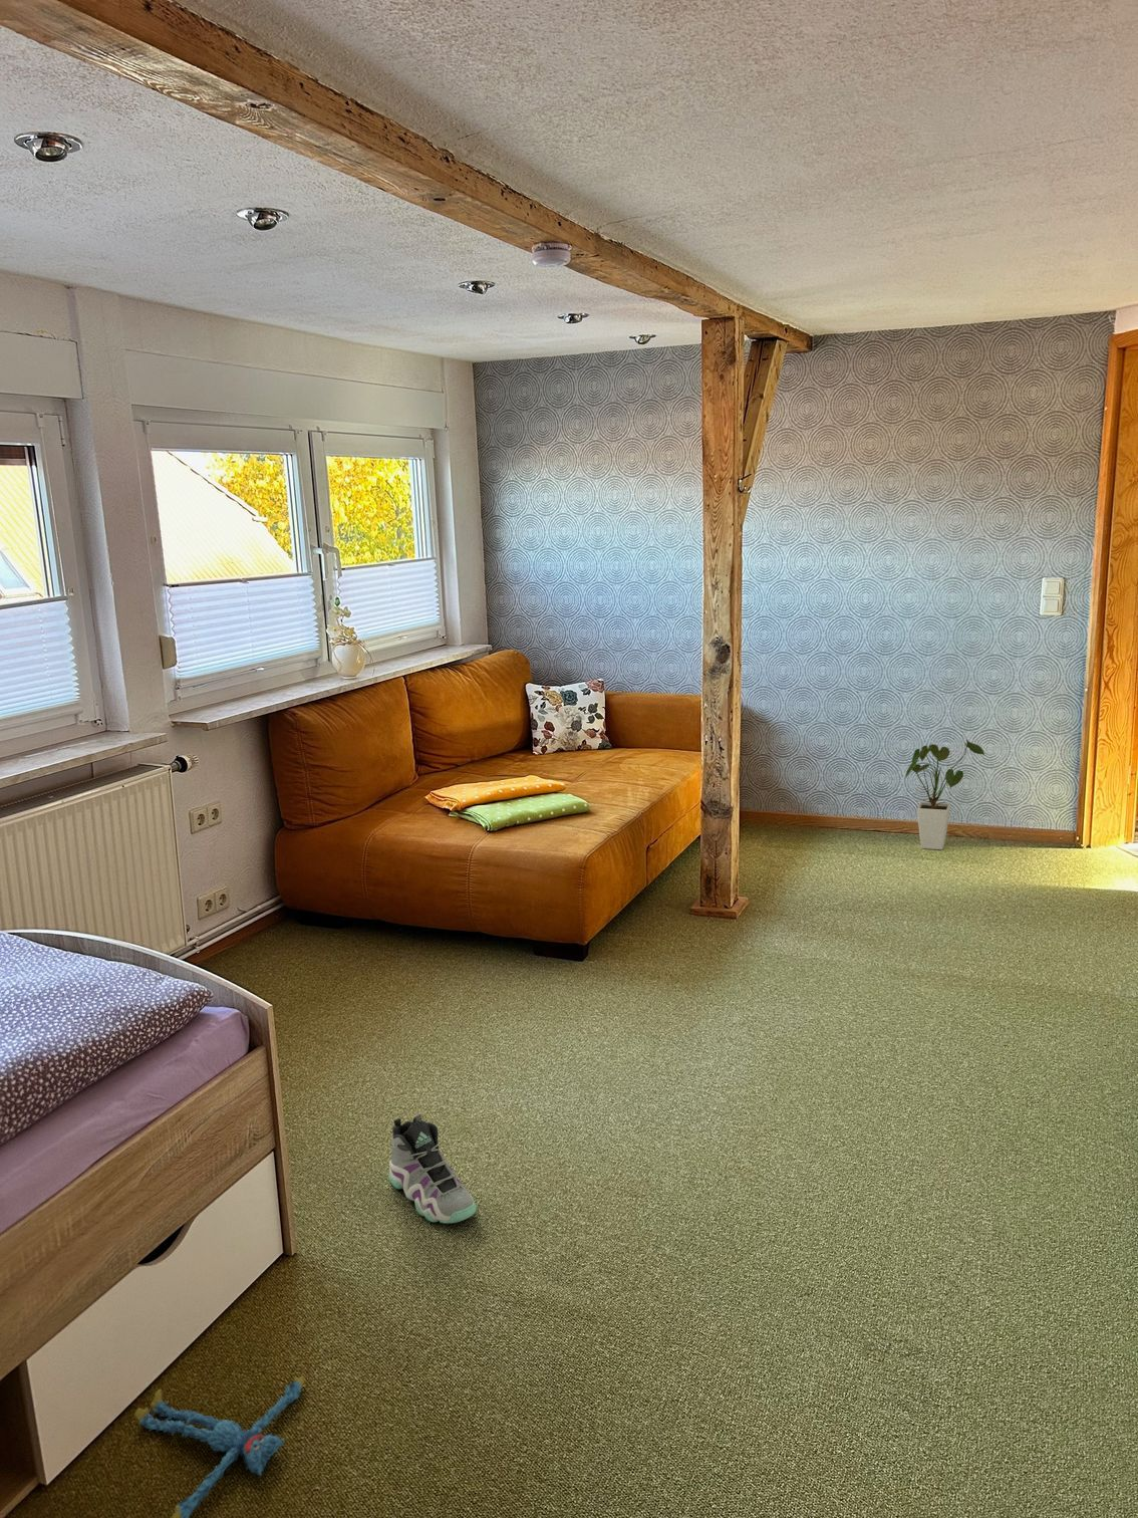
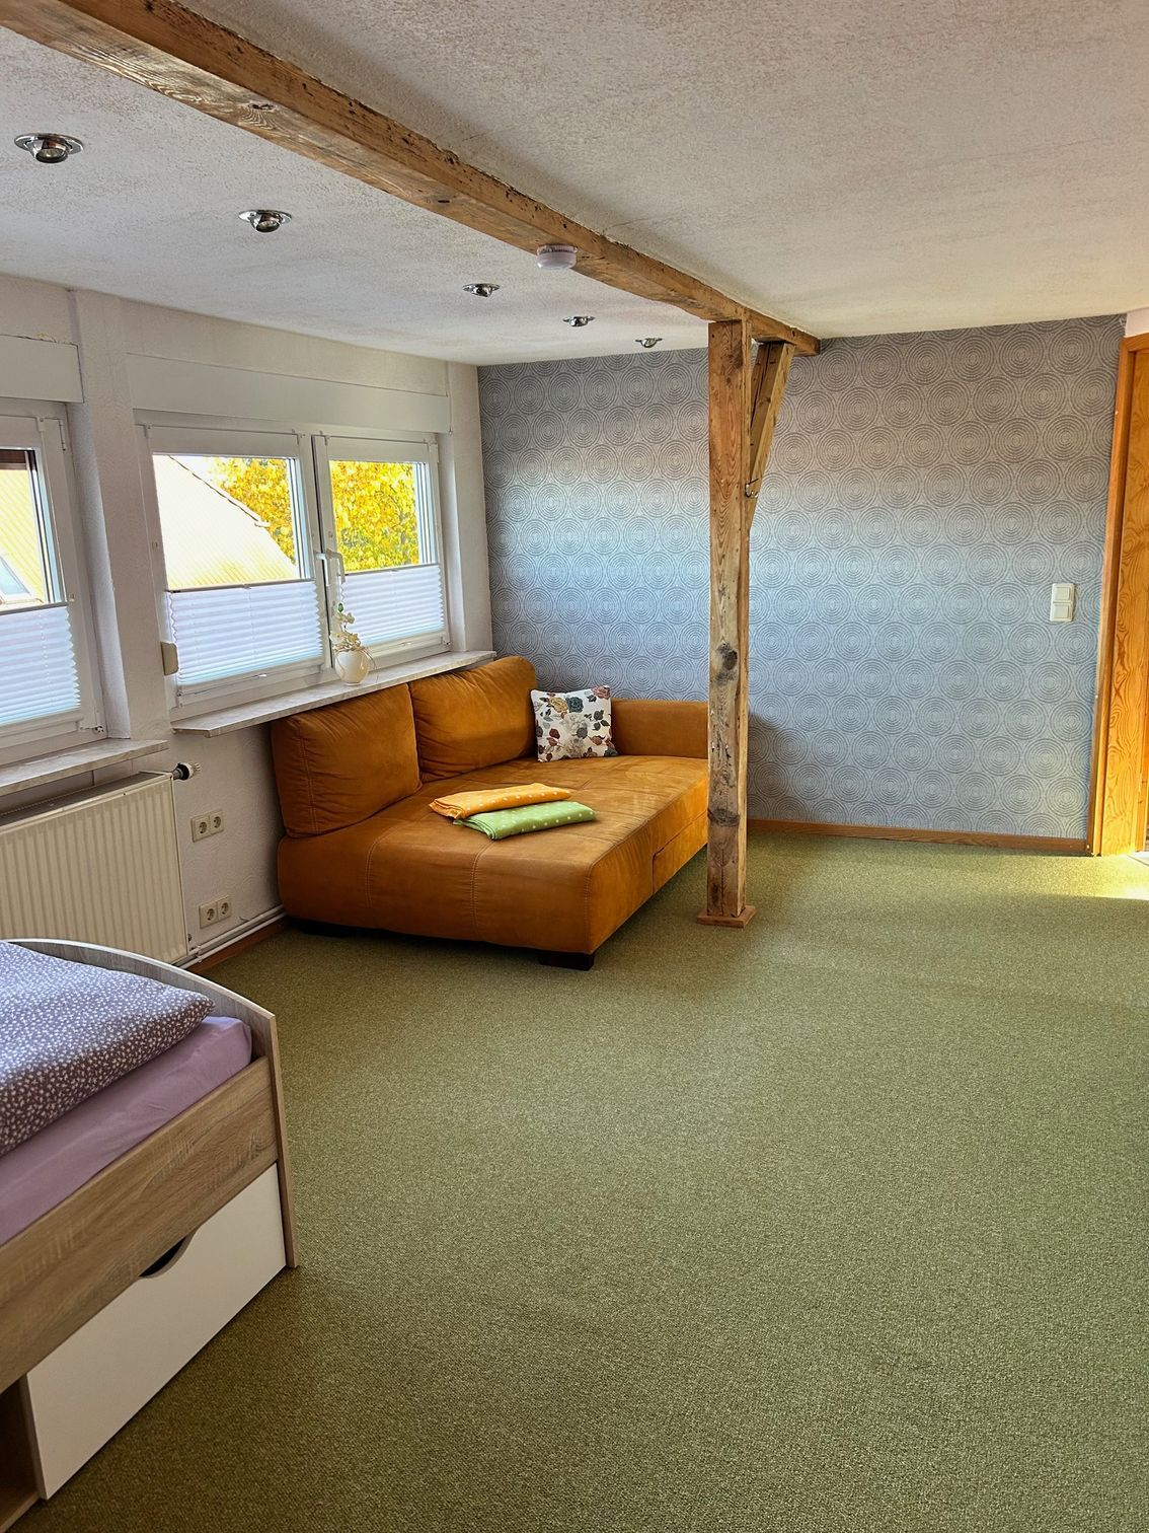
- house plant (941, 794)
- sneaker (427, 1158)
- plush toy (209, 1431)
